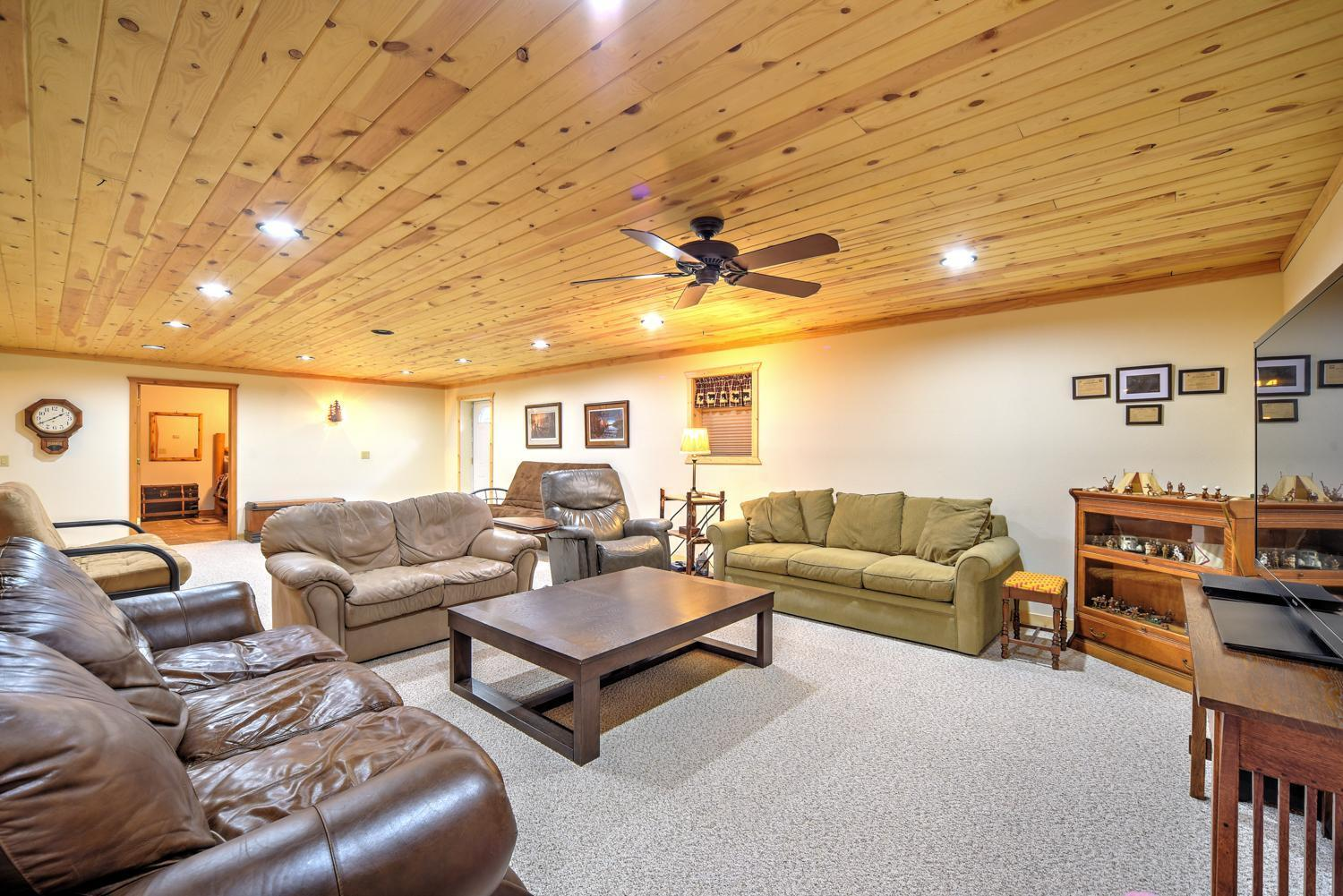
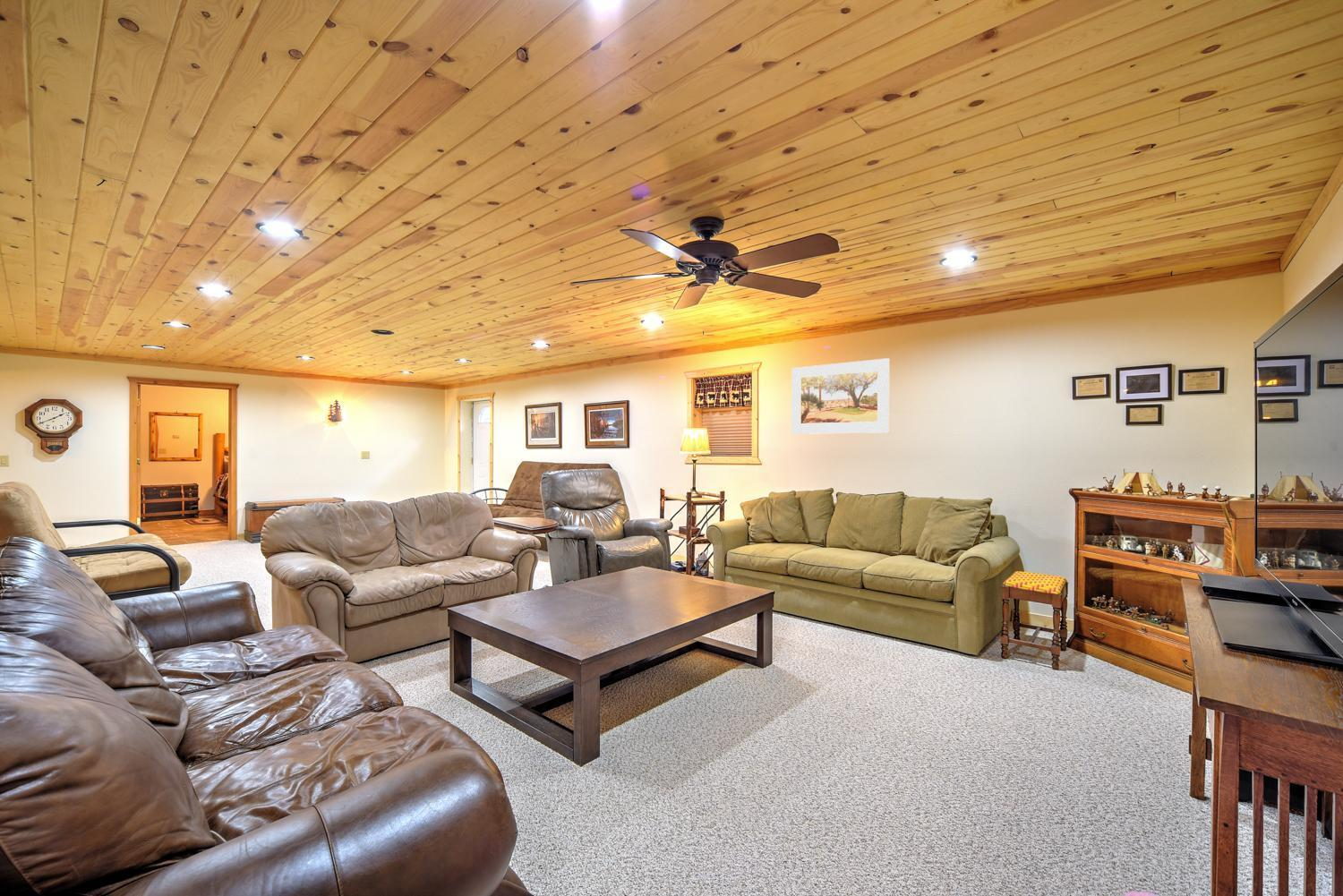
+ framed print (837, 398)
